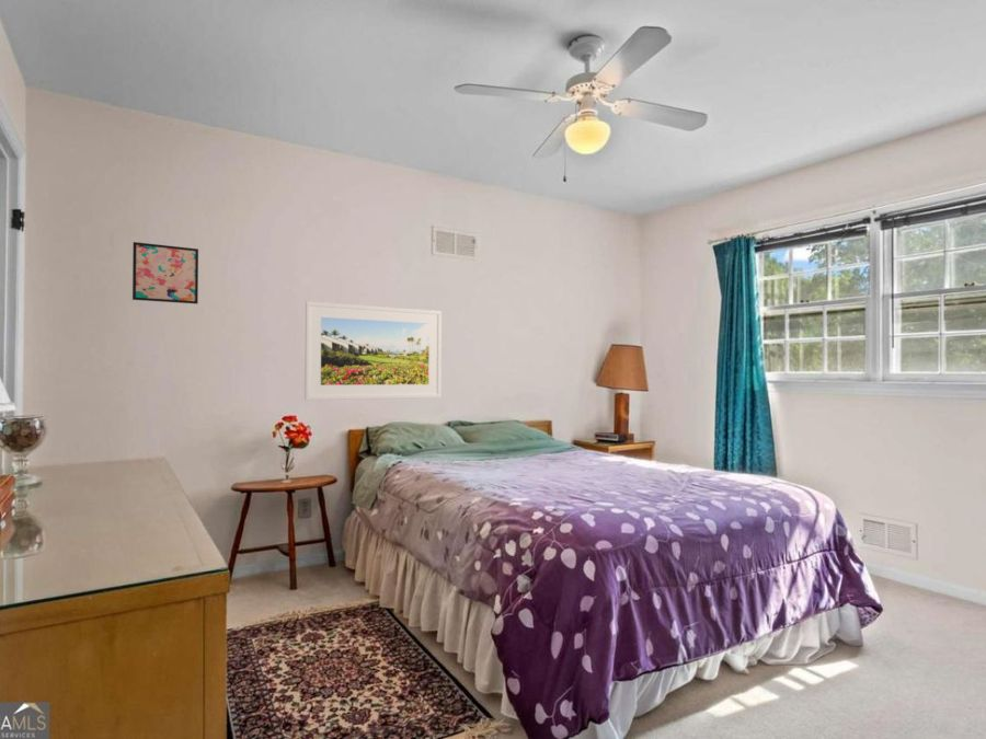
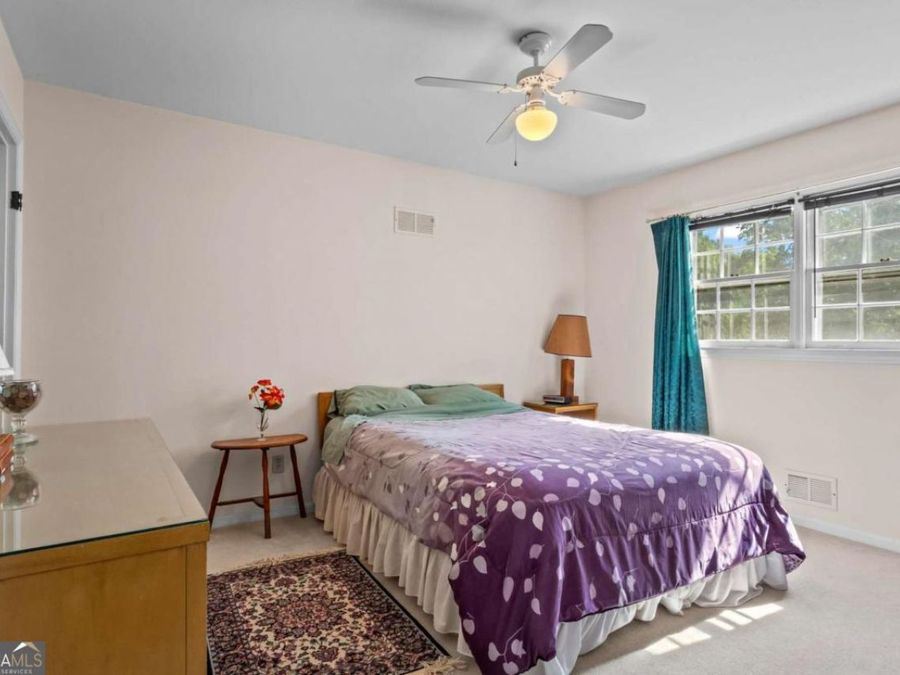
- wall art (165, 274)
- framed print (377, 353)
